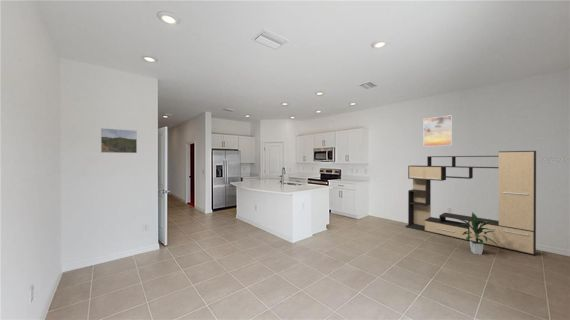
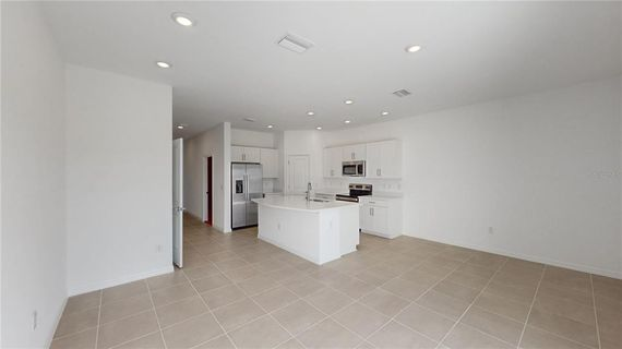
- media console (464, 178)
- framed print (119, 141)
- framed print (437, 131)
- indoor plant (478, 233)
